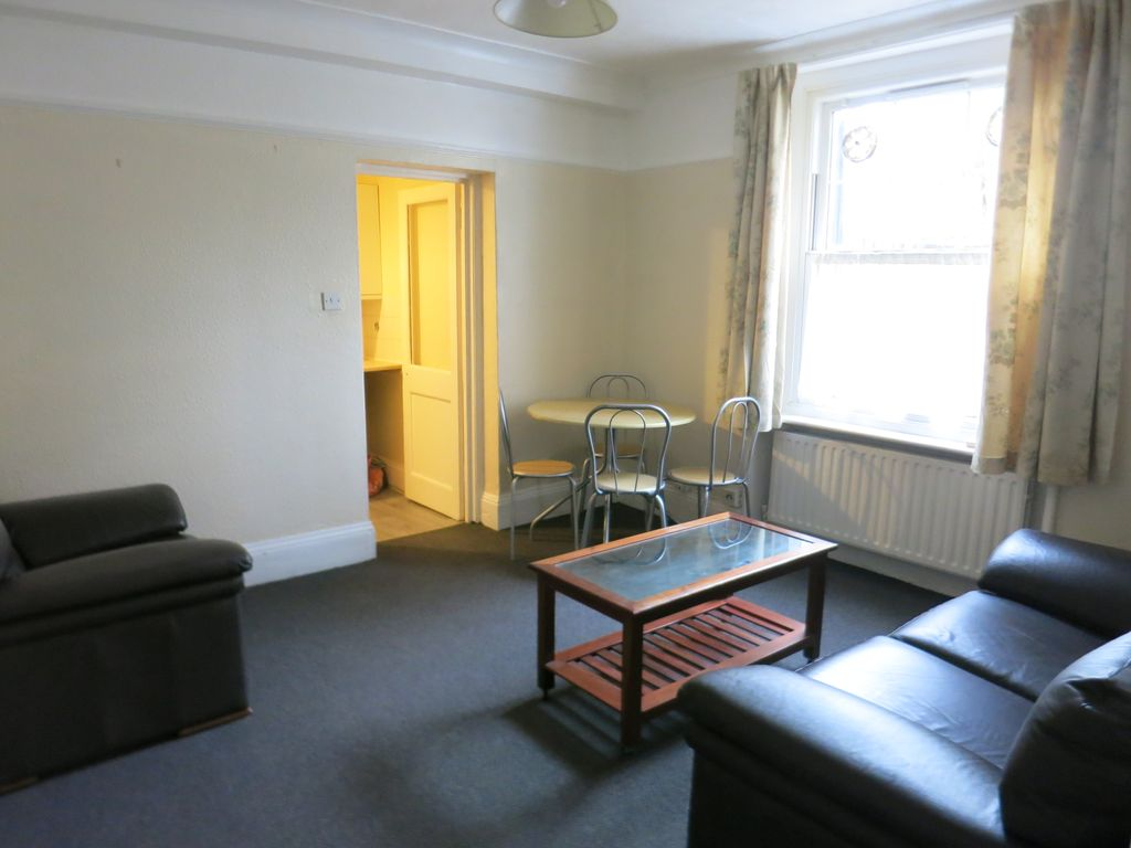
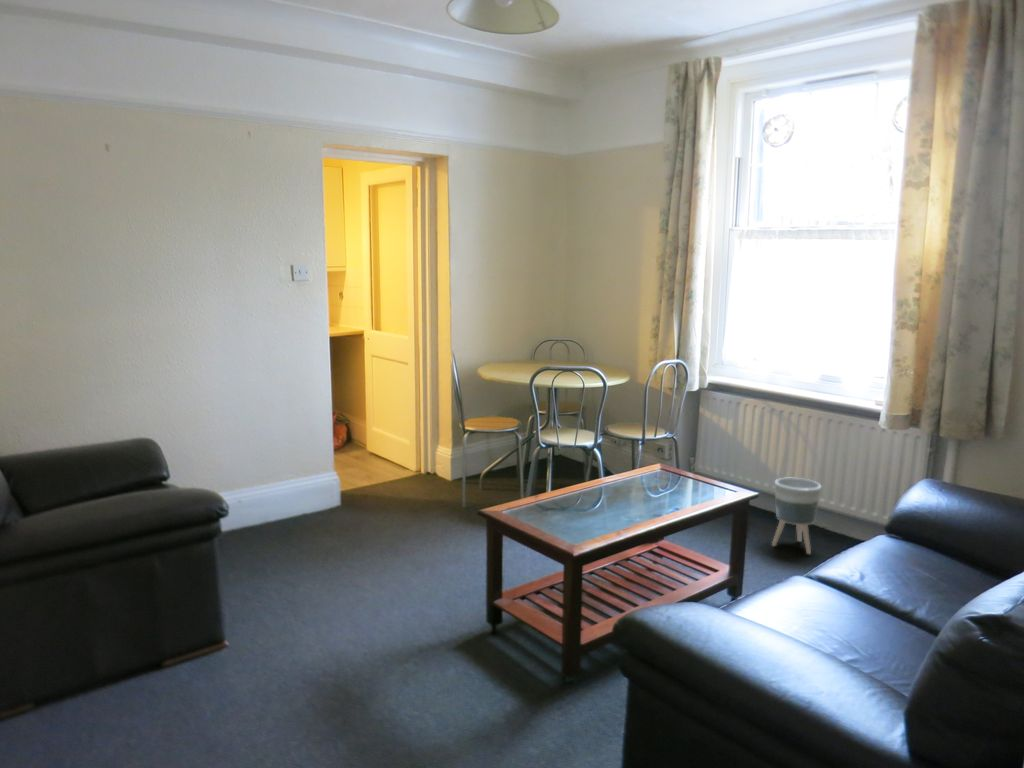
+ planter (795, 515)
